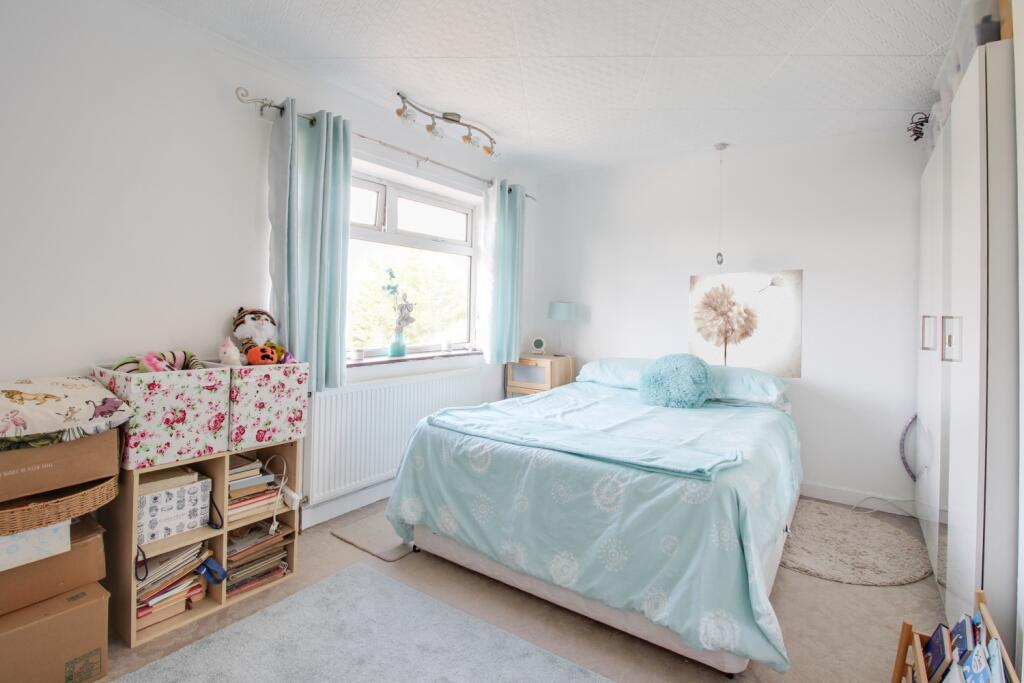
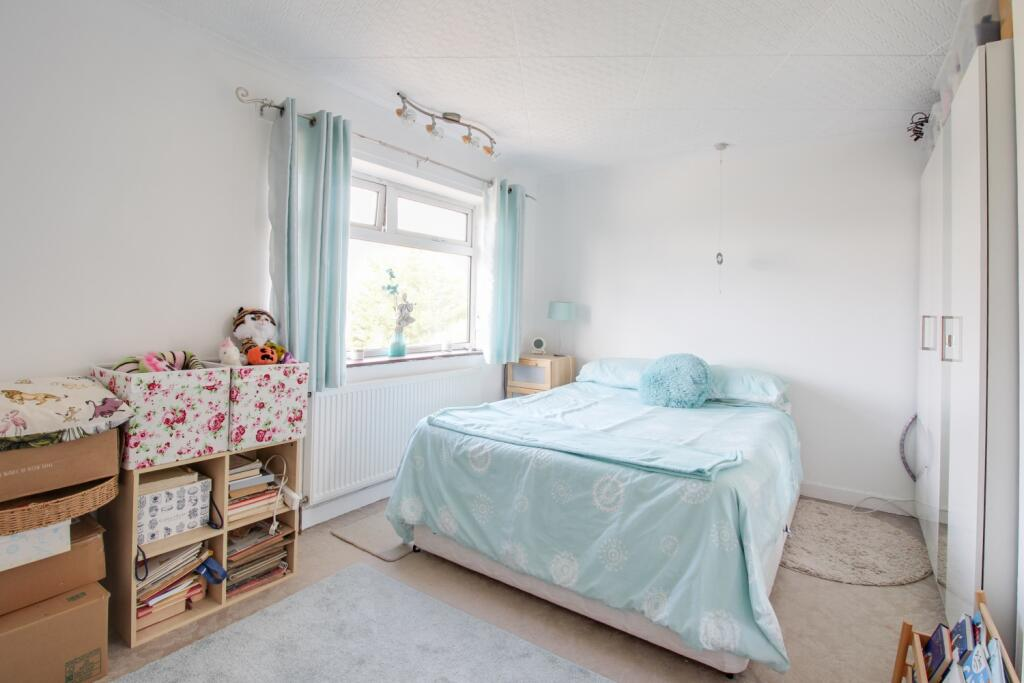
- wall art (742, 324)
